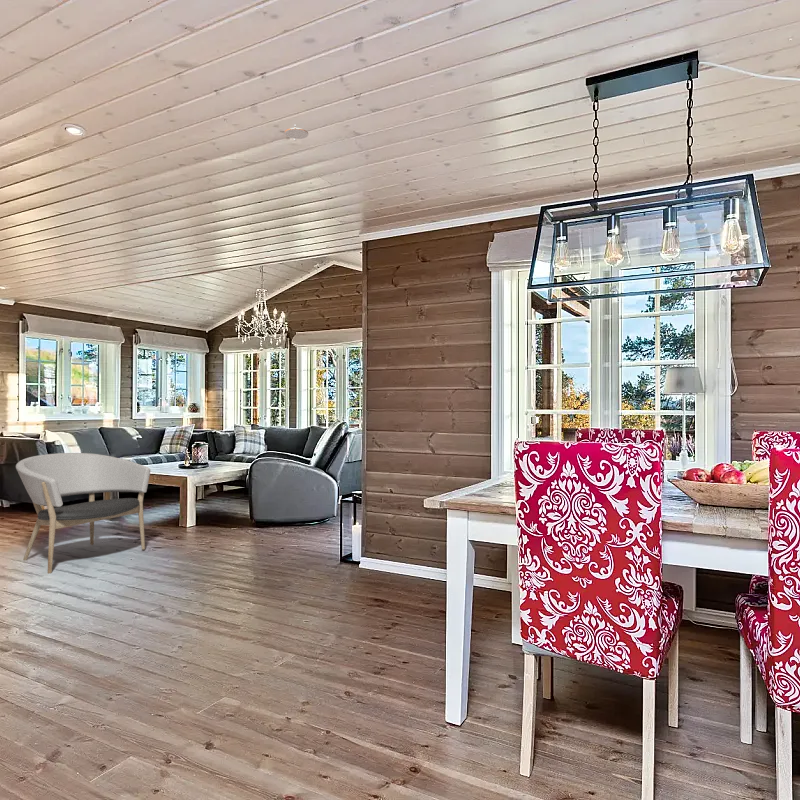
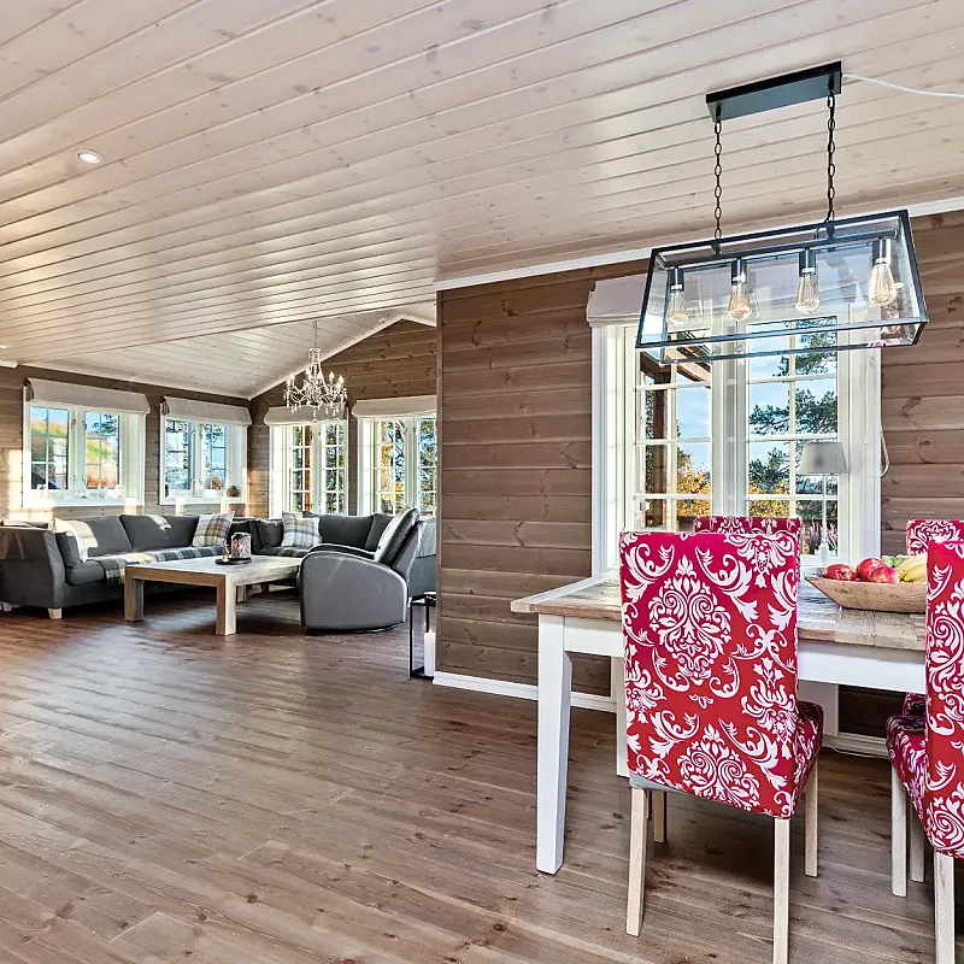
- recessed light (296, 132)
- armchair (79, 506)
